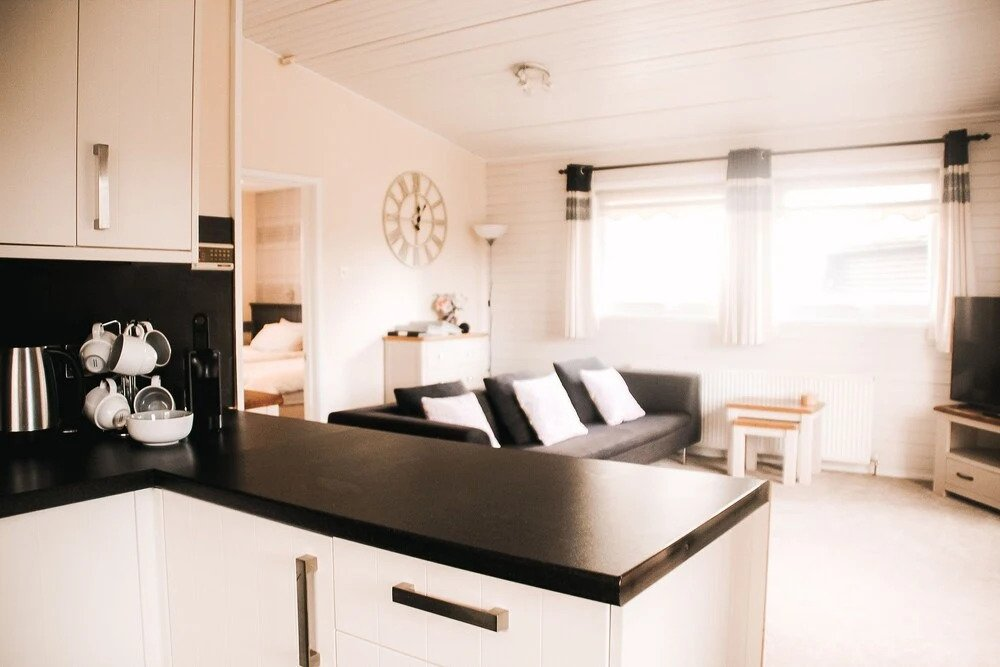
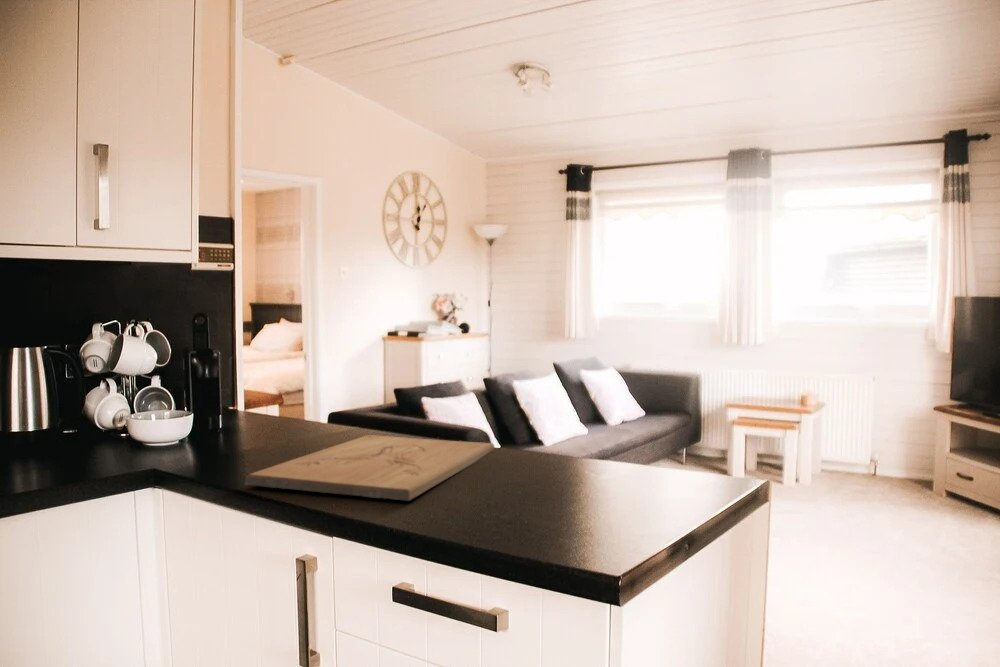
+ cutting board (384, 461)
